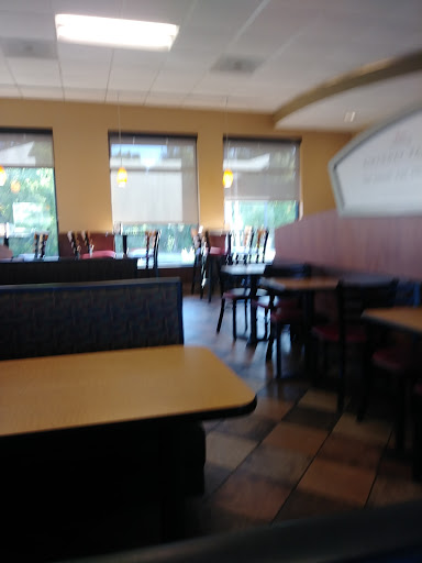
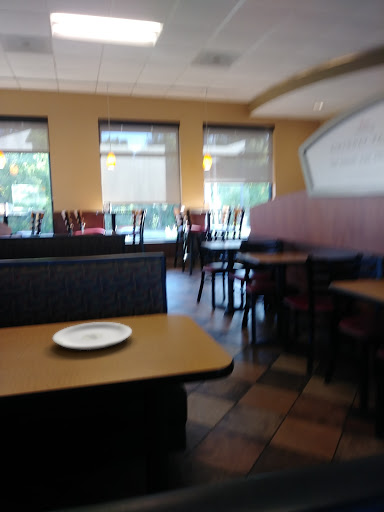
+ plate (93, 336)
